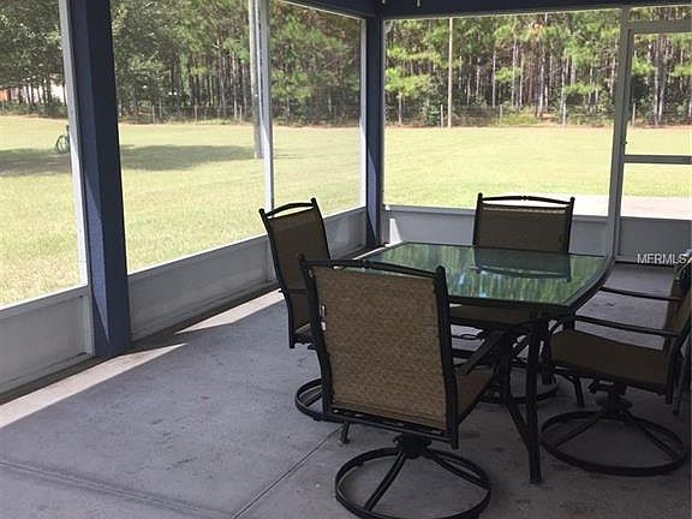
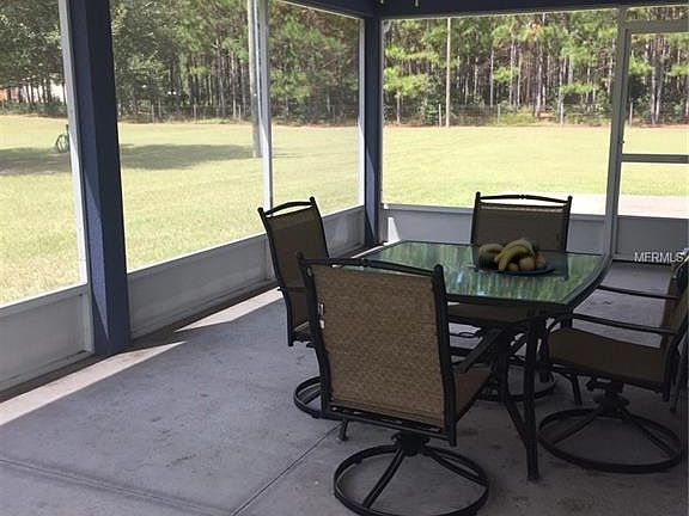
+ fruit bowl (514, 252)
